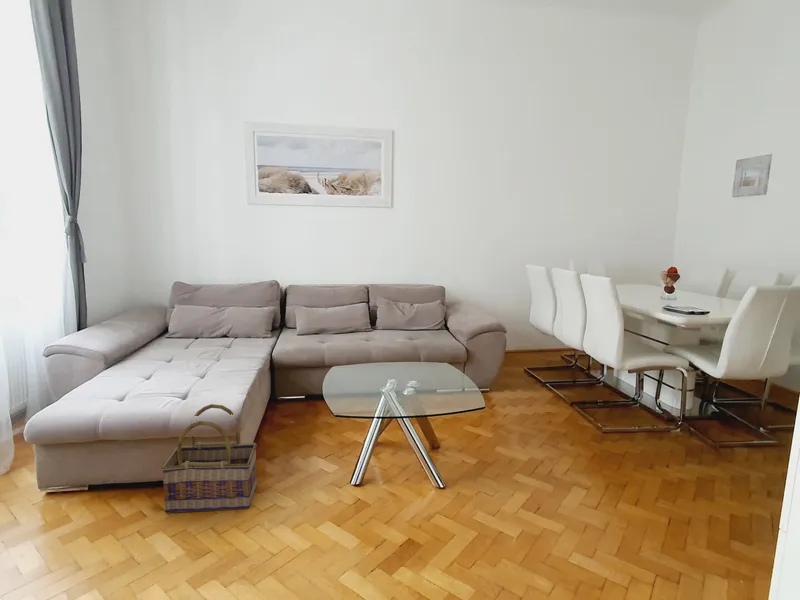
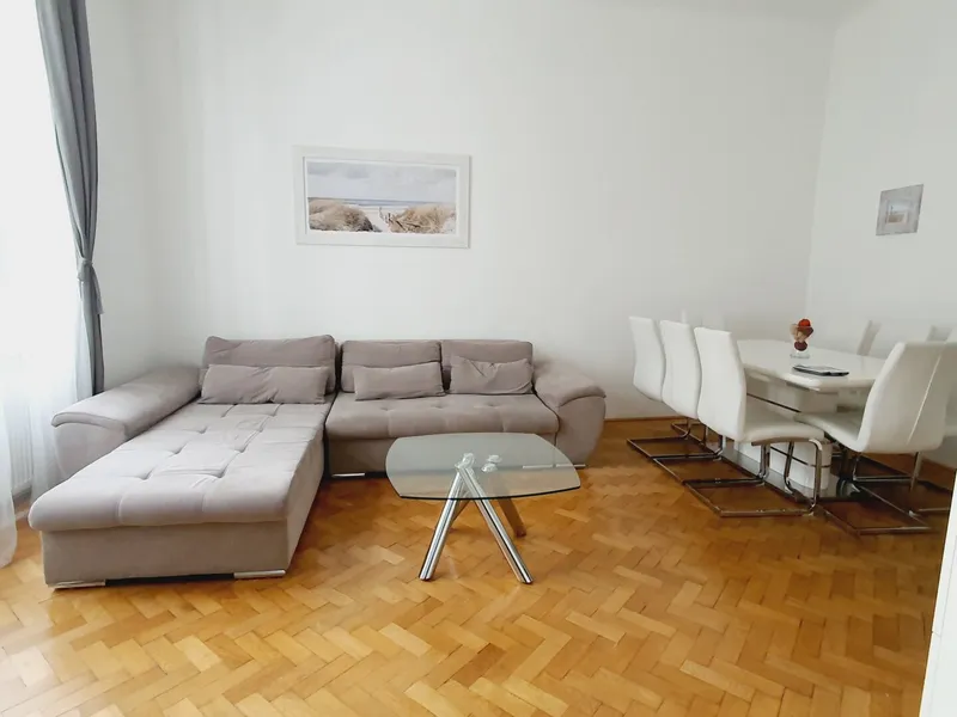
- basket (211, 456)
